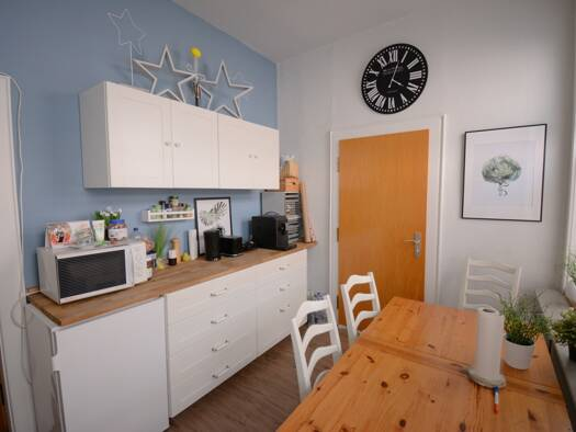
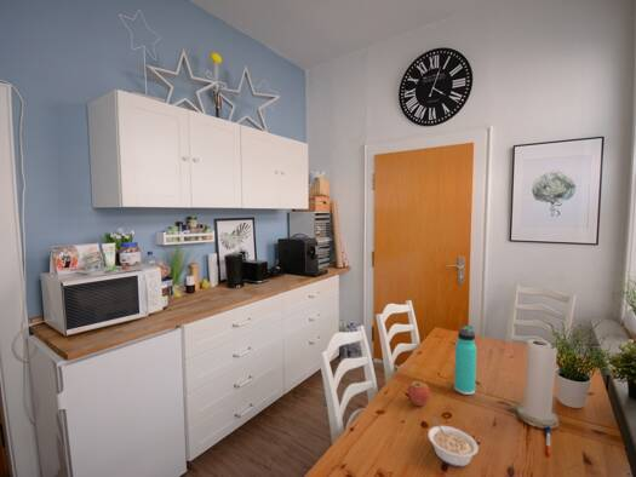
+ thermos bottle (465, 358)
+ fruit (418, 391)
+ legume (449, 444)
